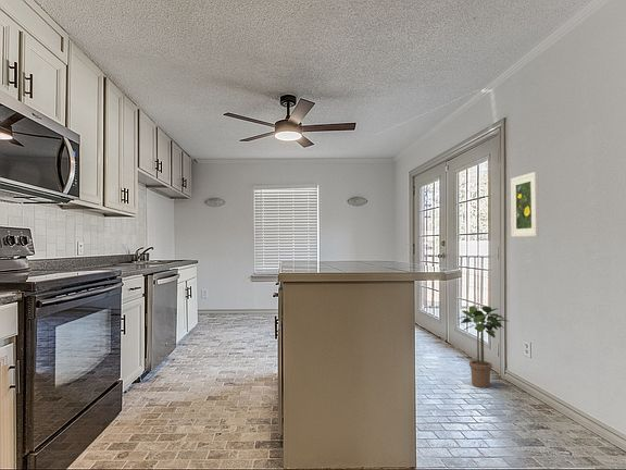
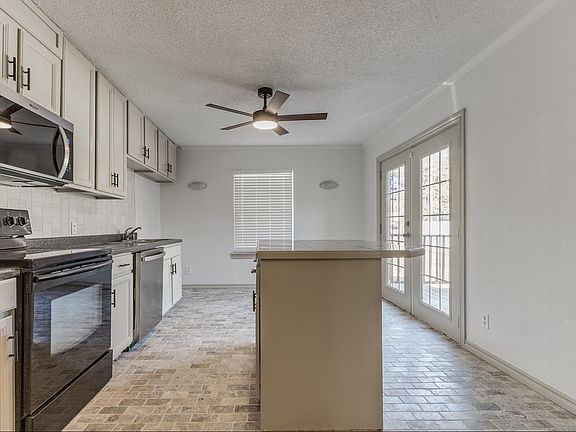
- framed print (524, 206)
- potted plant (483, 344)
